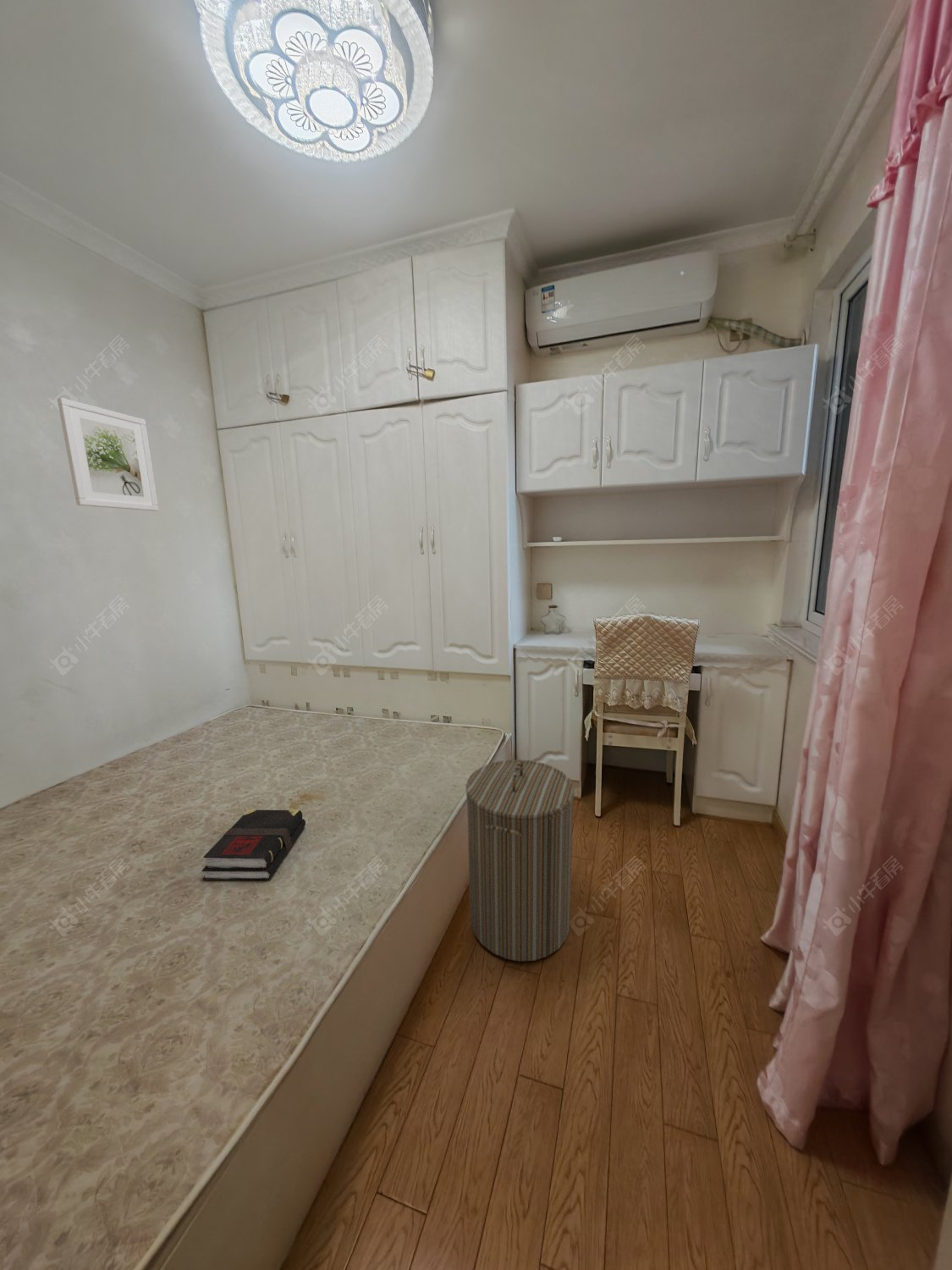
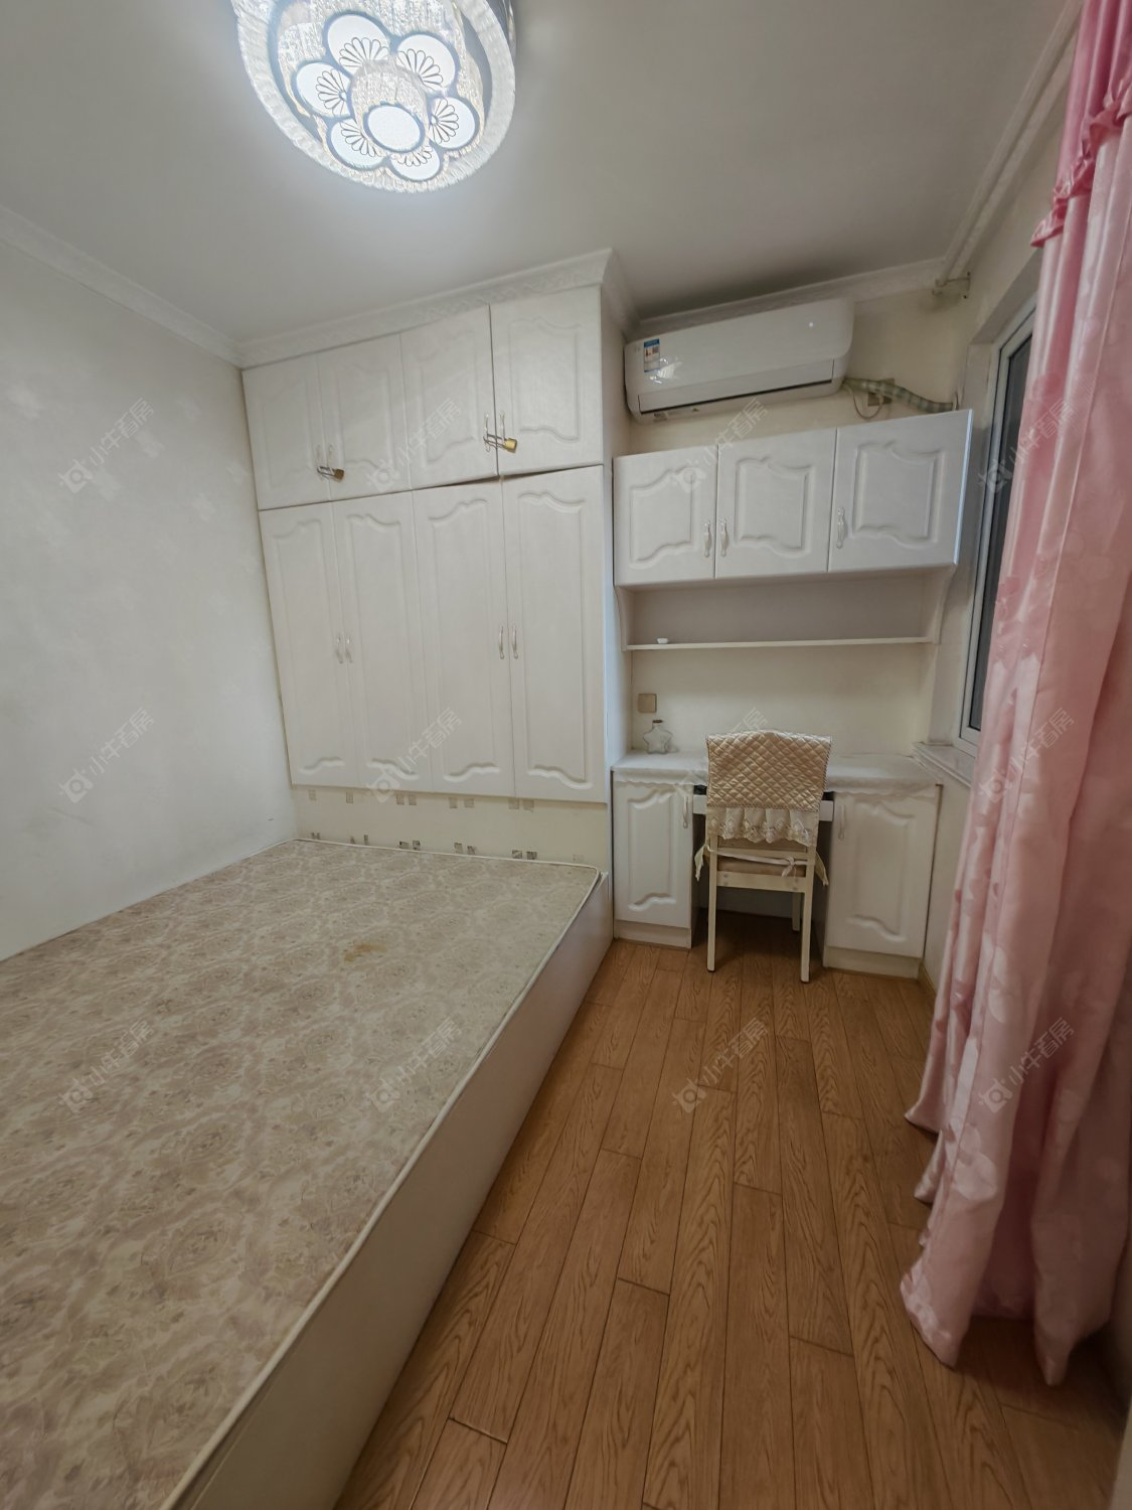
- book (257, 841)
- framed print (113, 460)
- laundry hamper (519, 842)
